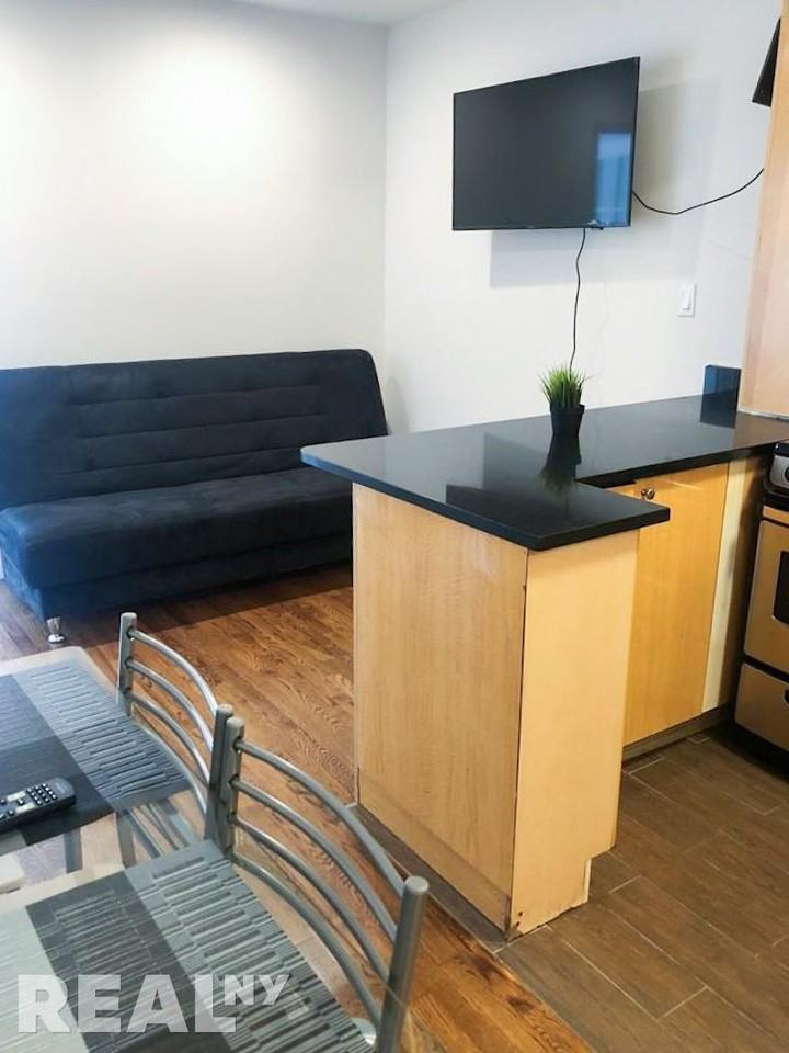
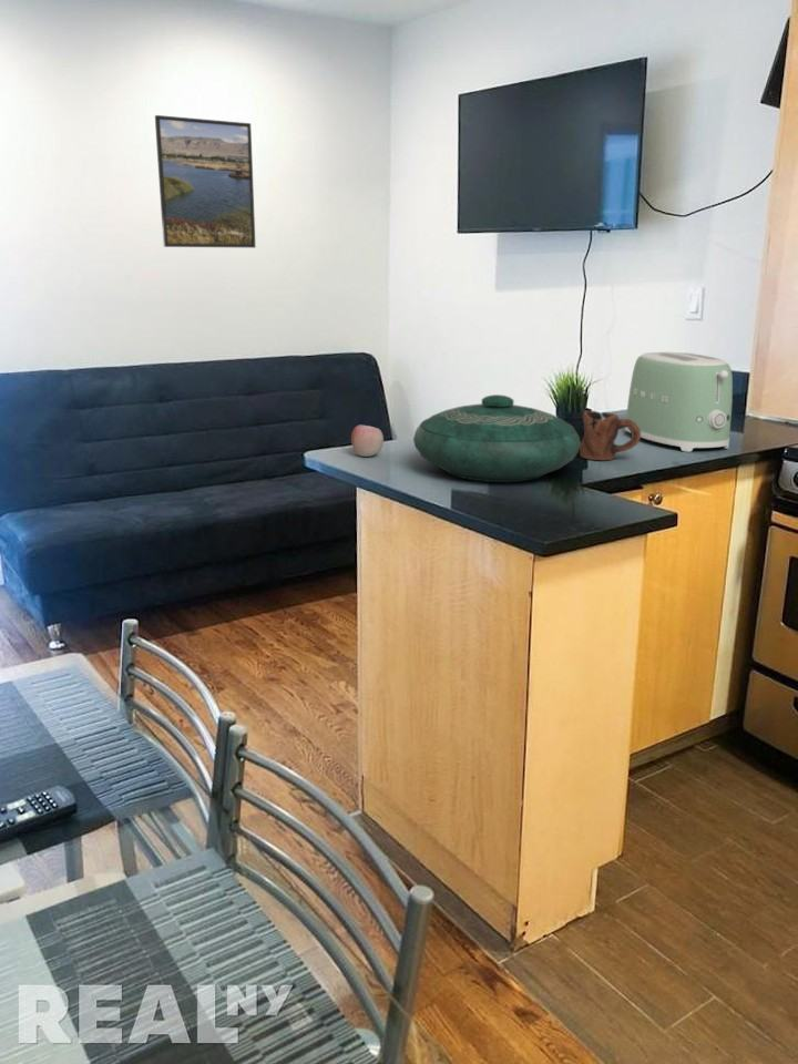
+ decorative bowl (495, 433)
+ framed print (207, 184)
+ toaster (678, 397)
+ apple (367, 440)
+ mug (611, 436)
